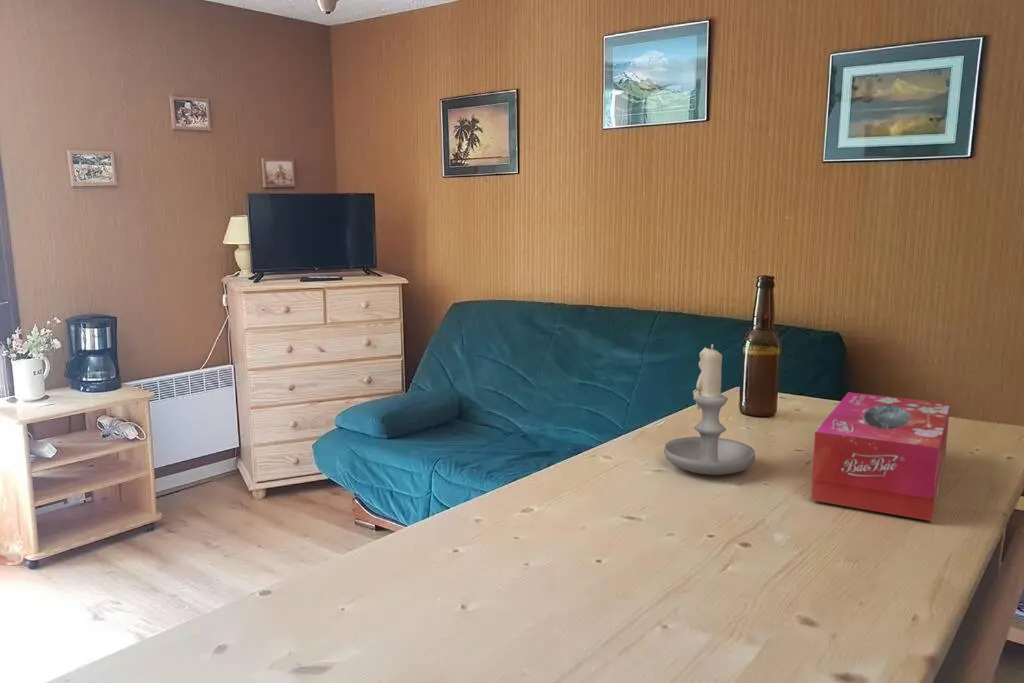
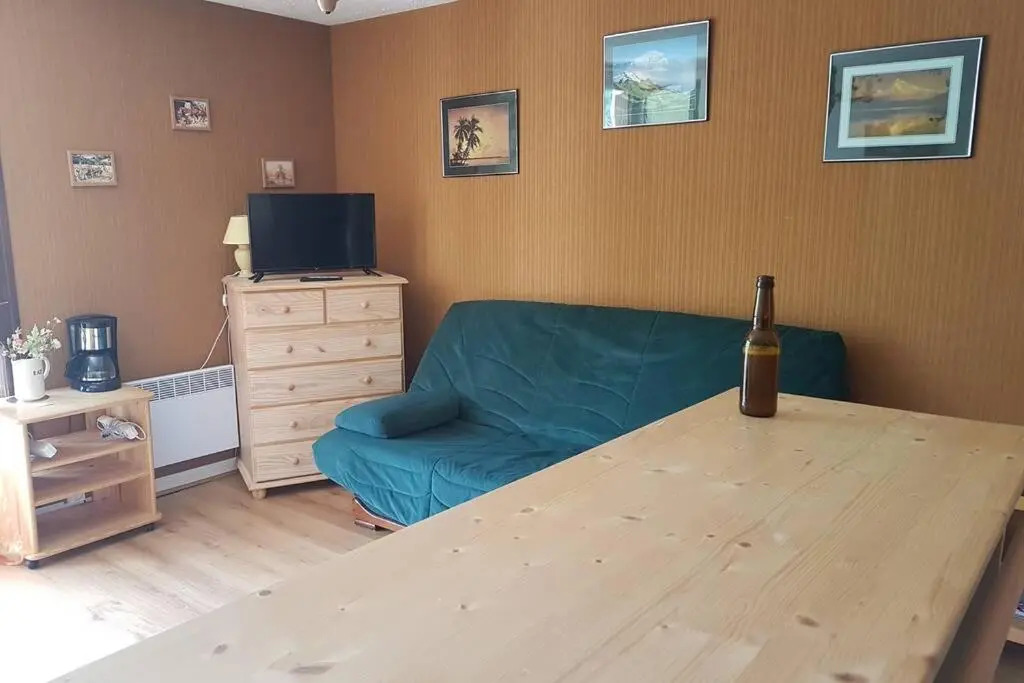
- tissue box (884, 448)
- candle (710, 406)
